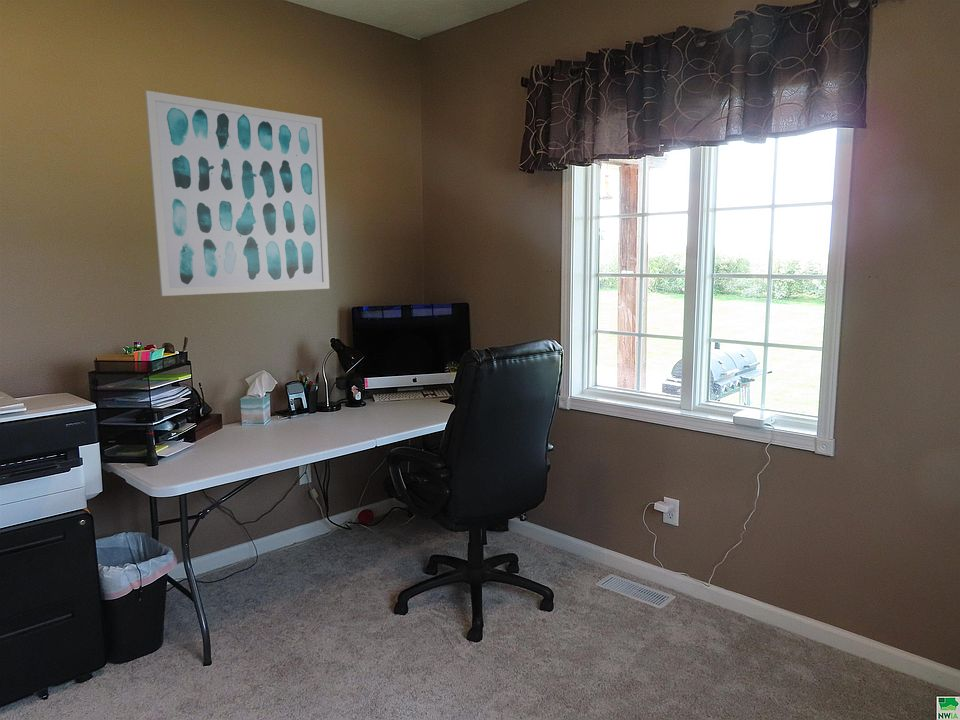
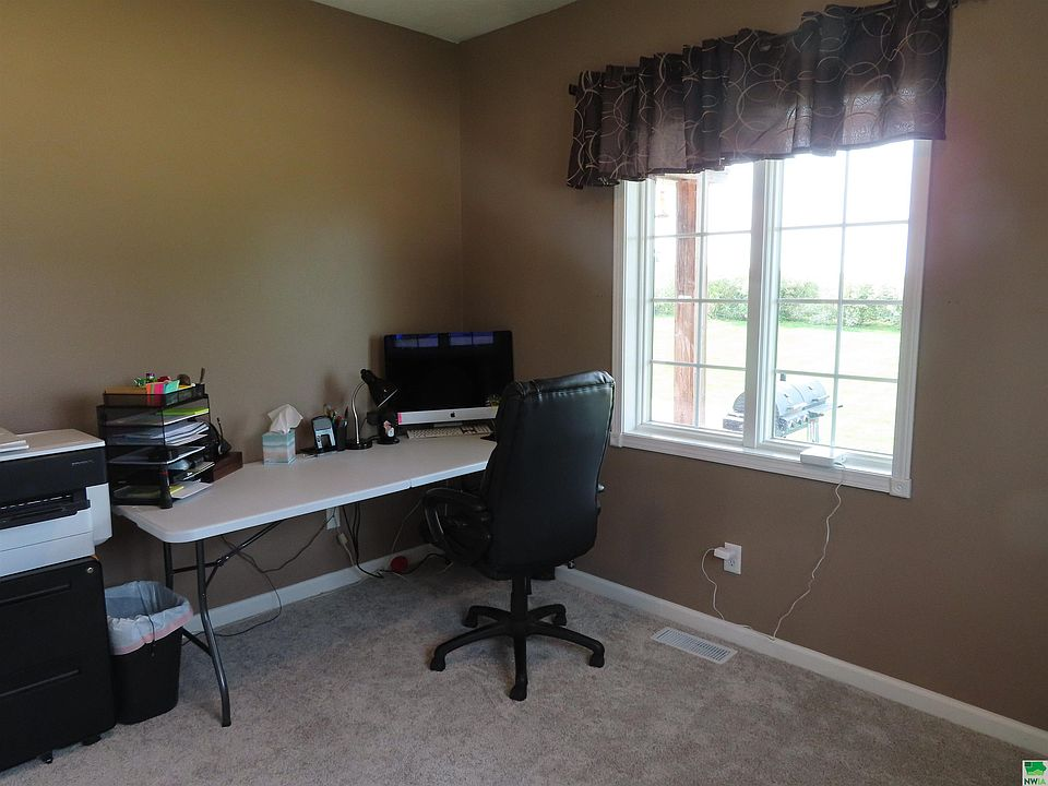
- wall art (247, 200)
